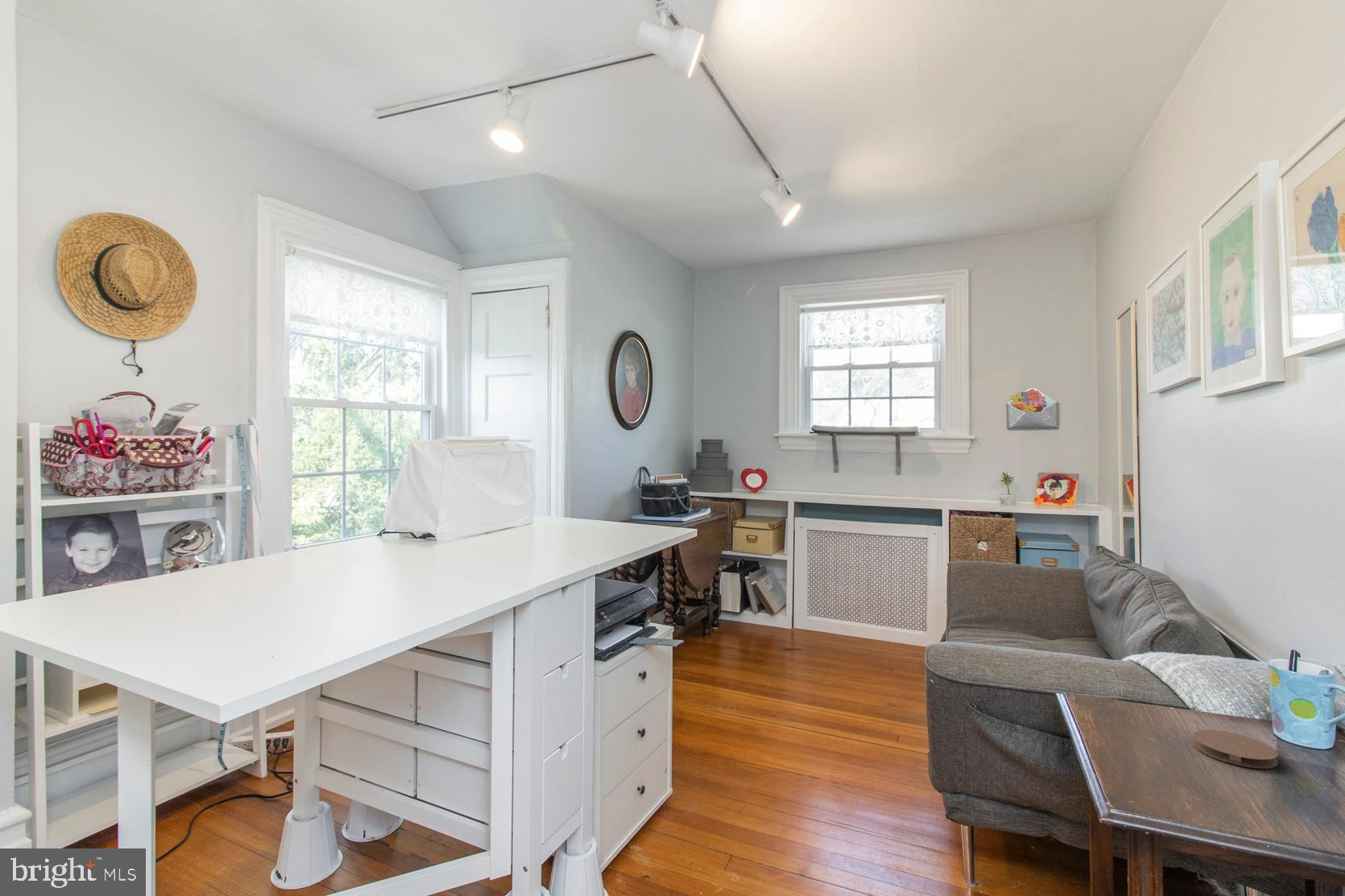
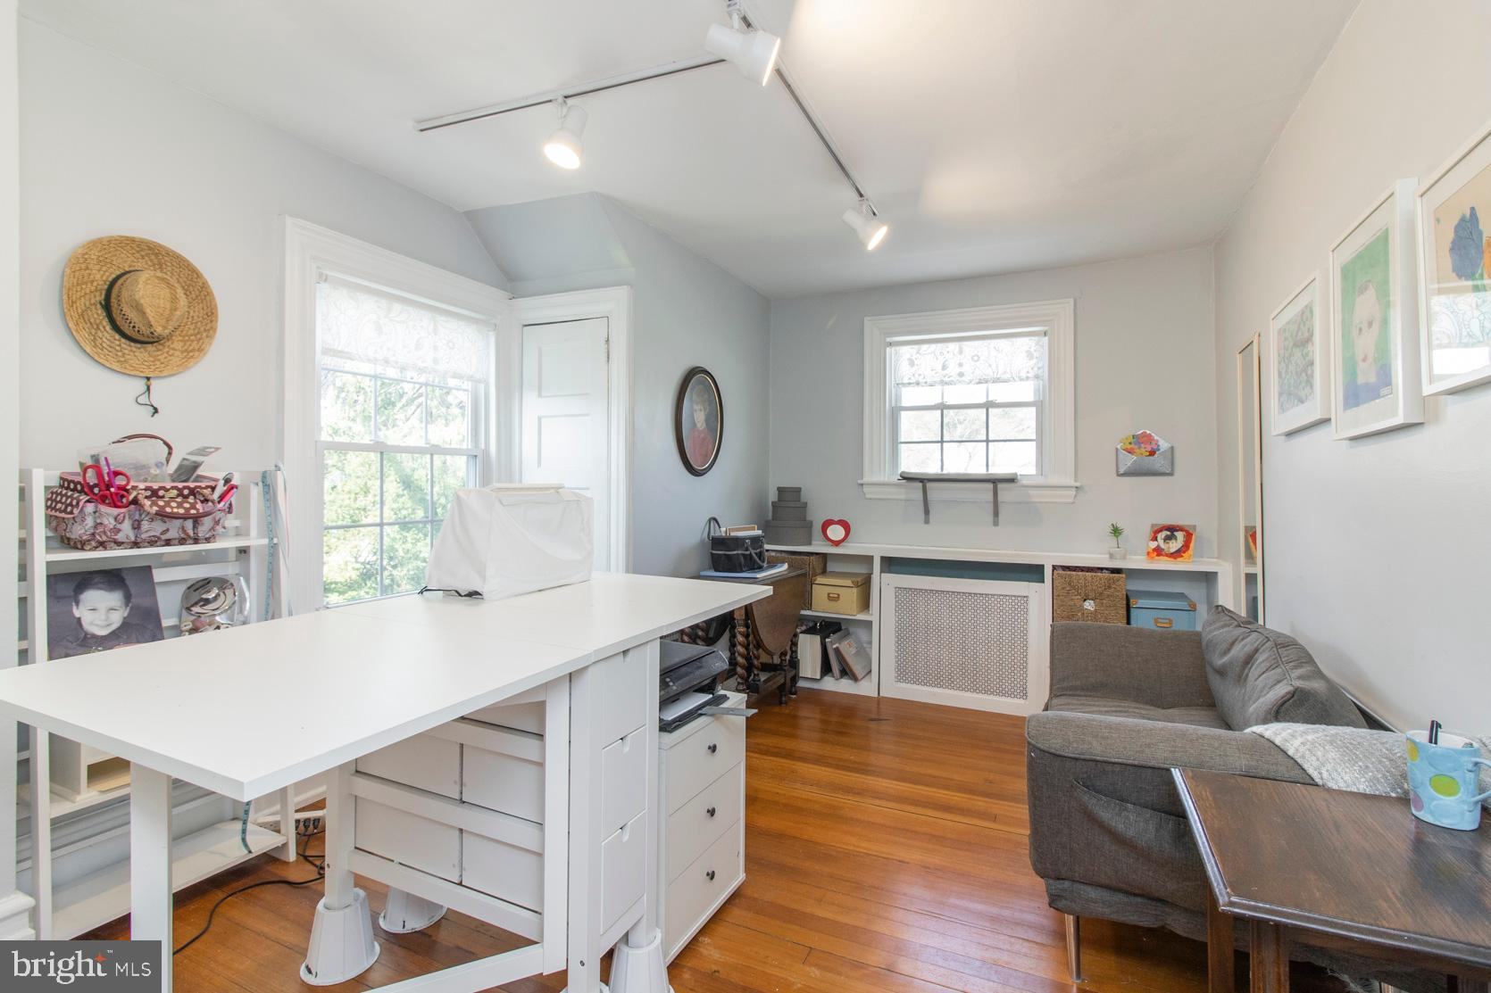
- coaster (1234, 748)
